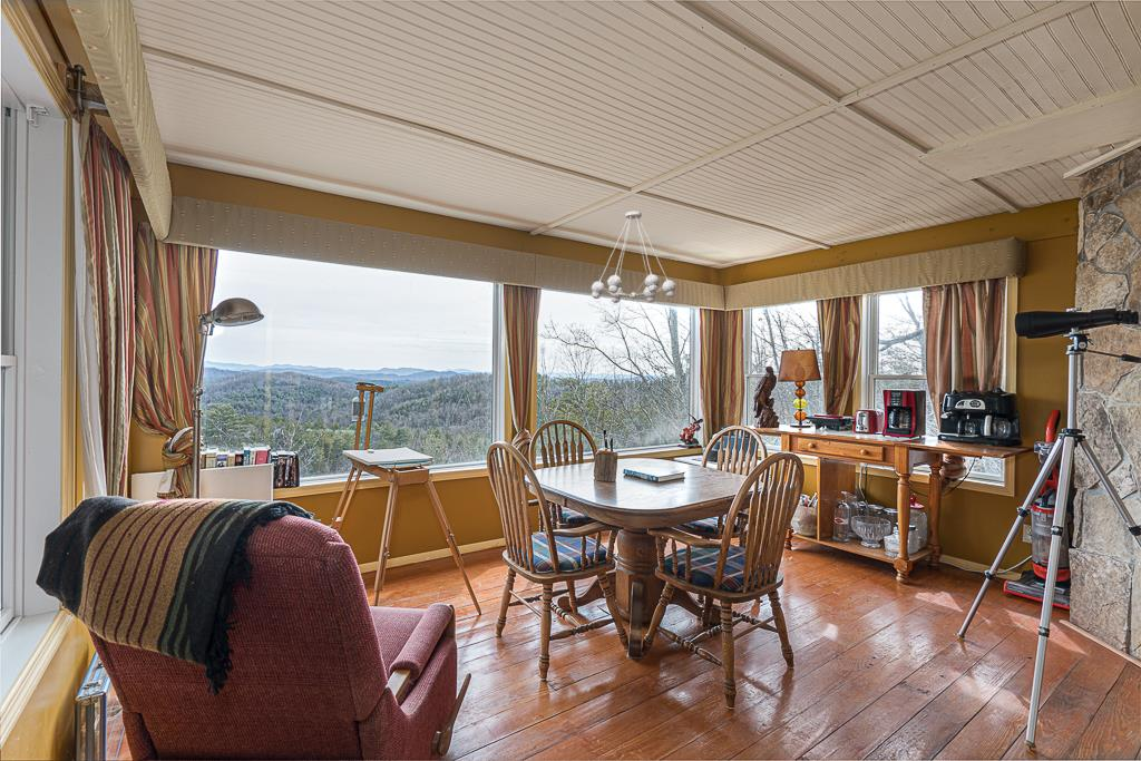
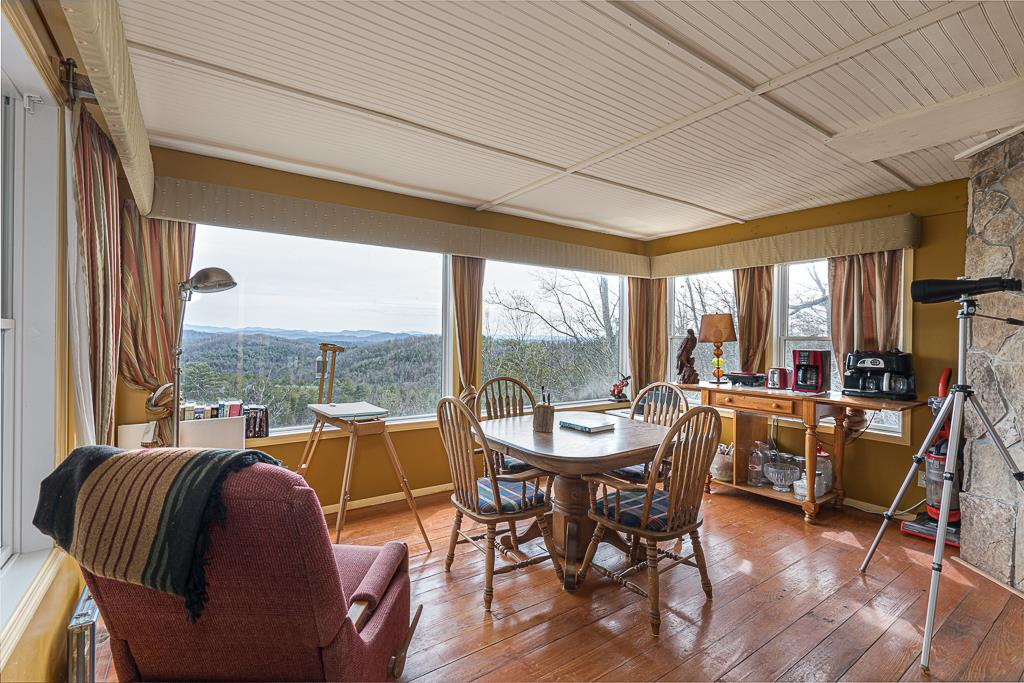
- chandelier (642, 253)
